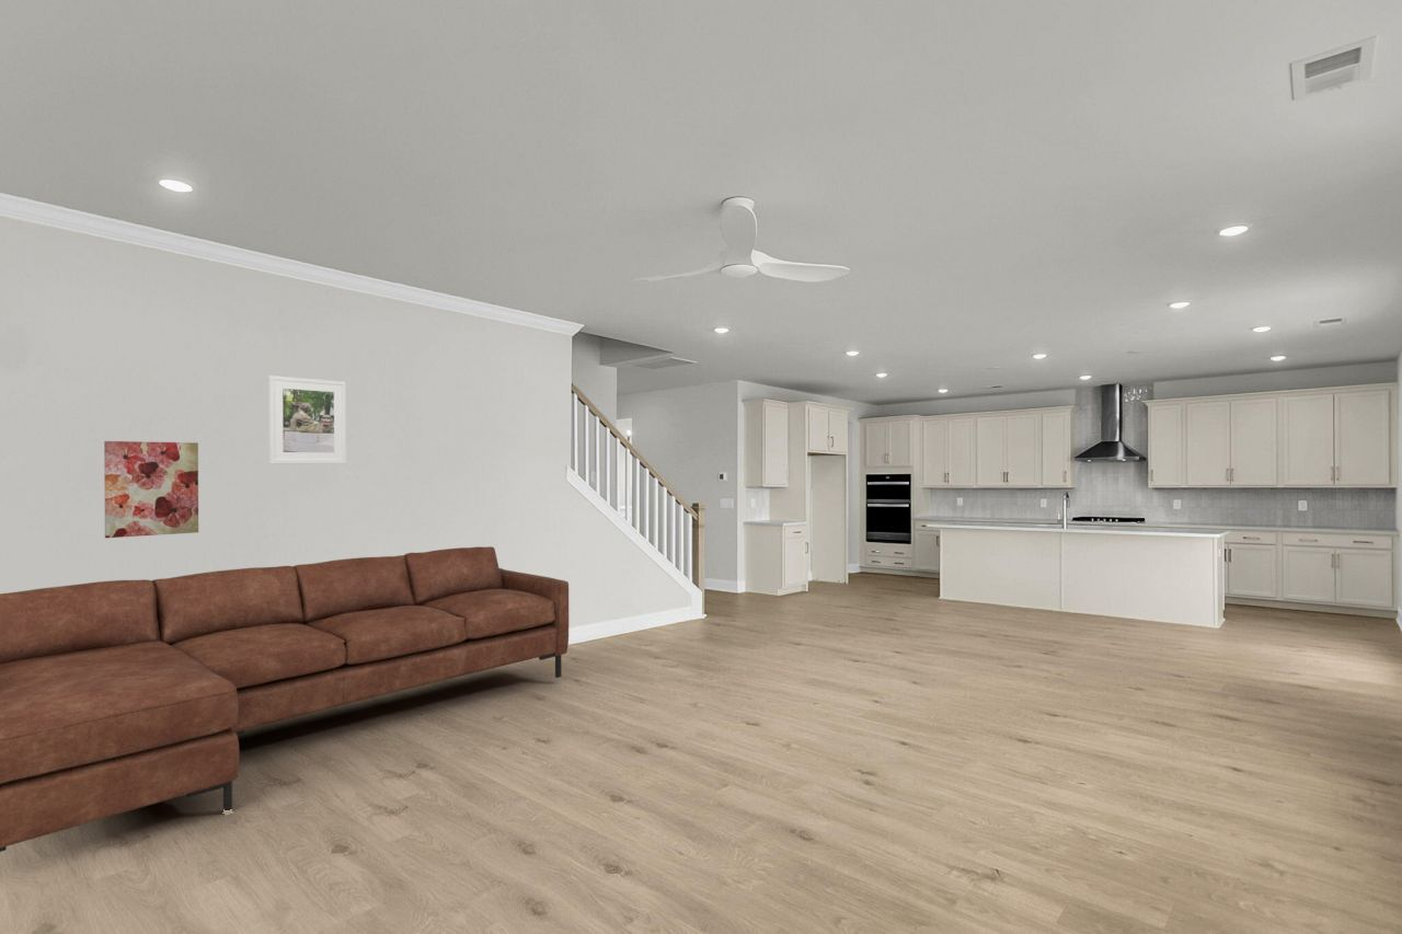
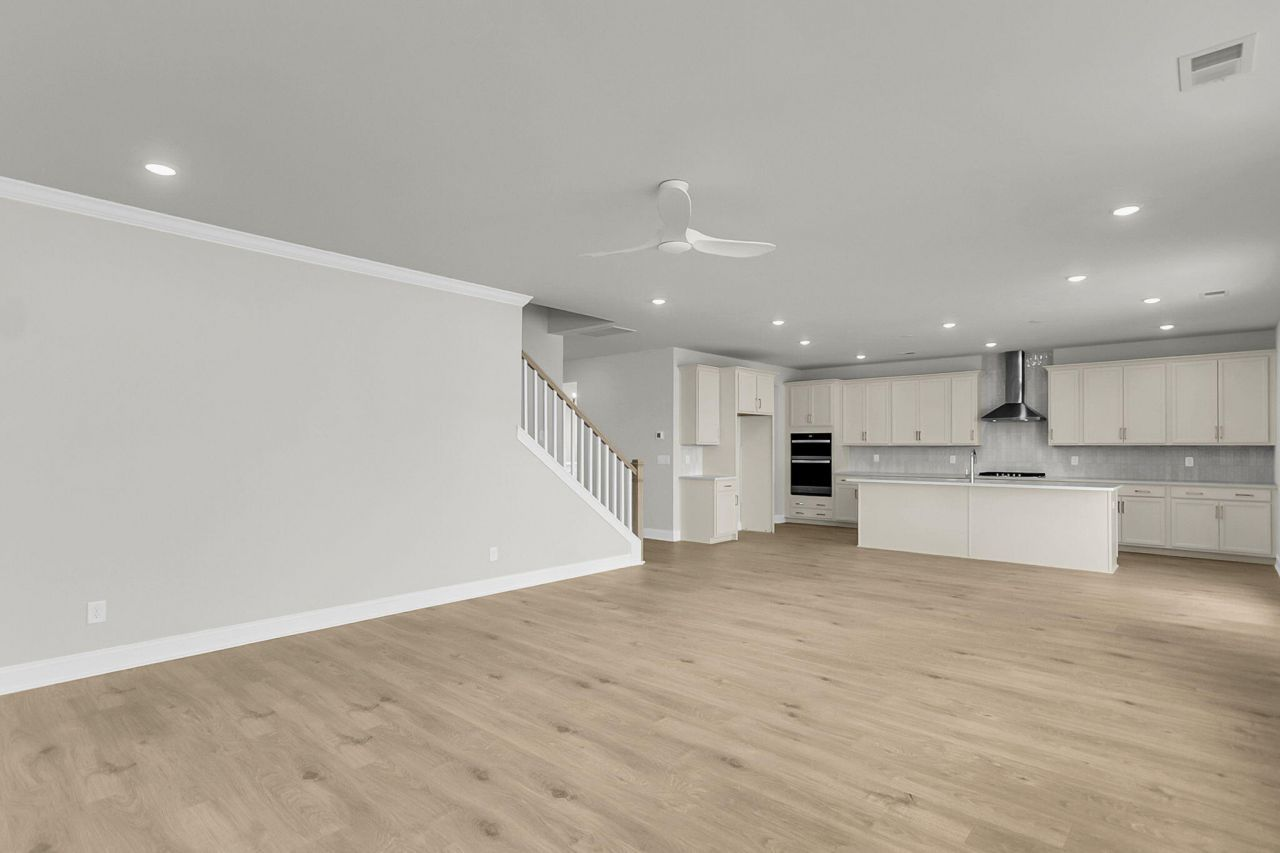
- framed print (308, 420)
- sofa (331, 652)
- wall art (152, 488)
